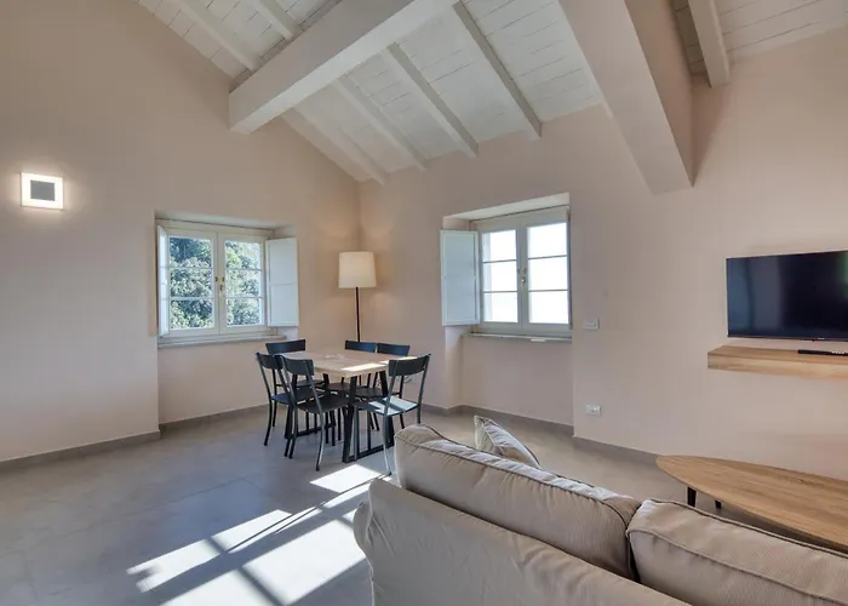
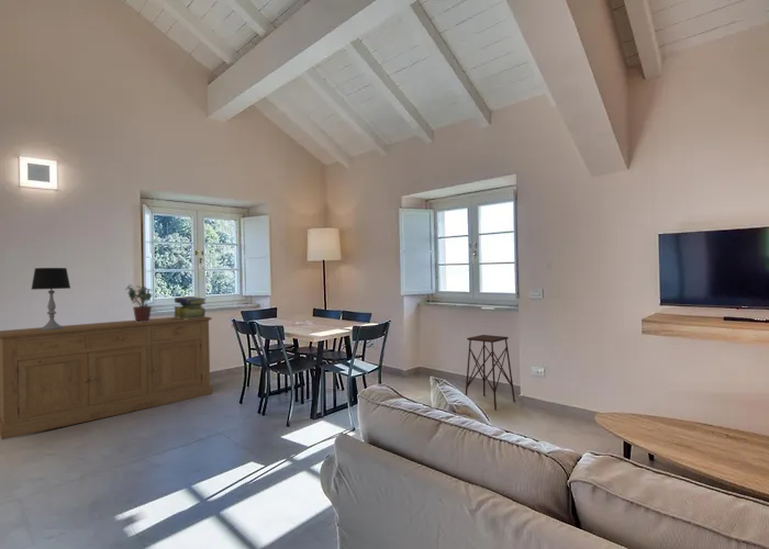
+ side table (490, 371)
+ potted plant (142, 302)
+ table lamp (51, 298)
+ stack of books (190, 306)
+ sideboard (115, 366)
